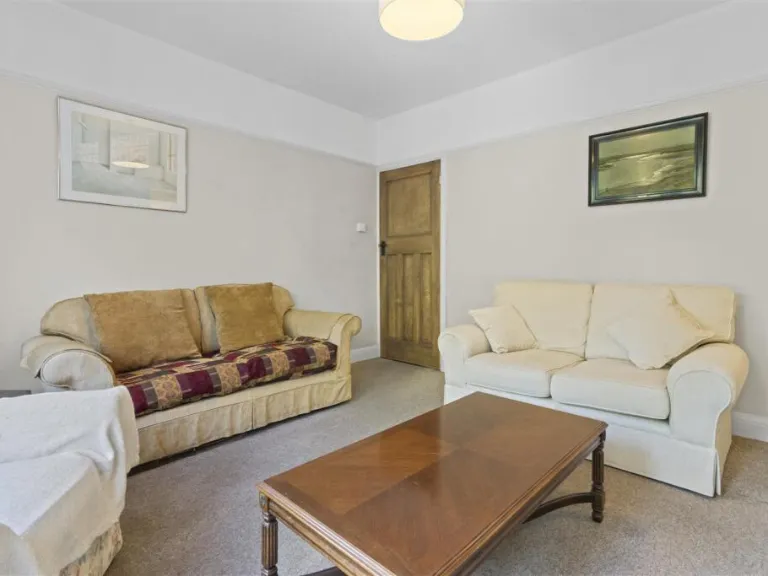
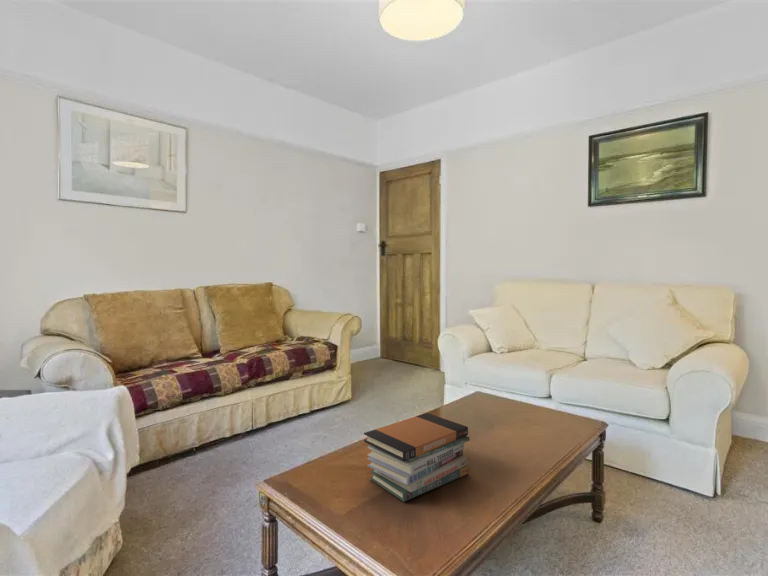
+ book stack (417, 453)
